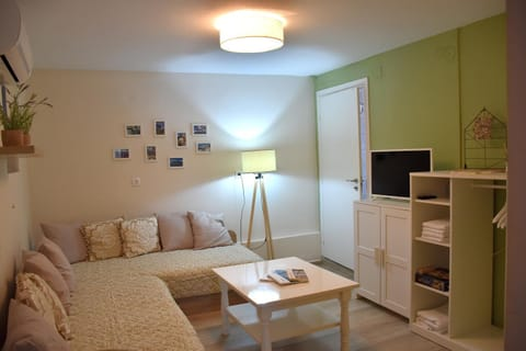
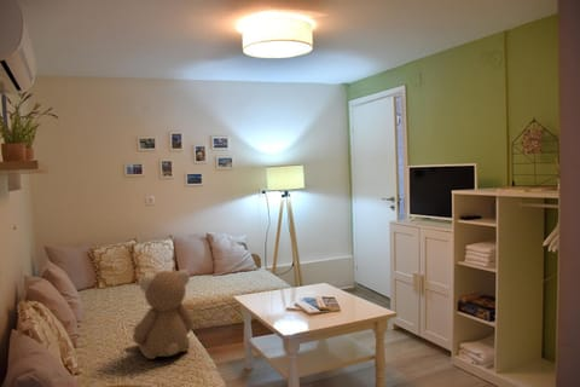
+ teddy bear (162, 310)
